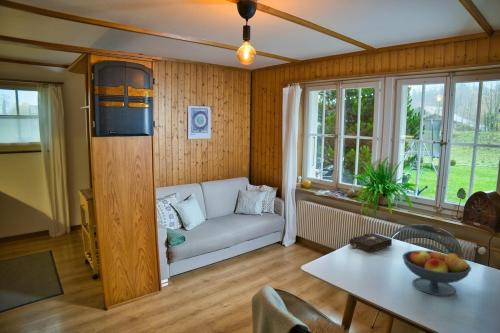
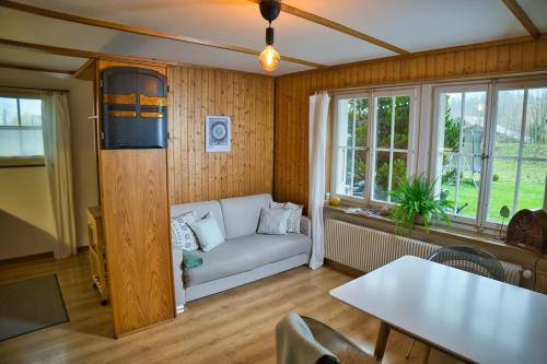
- fruit bowl (434, 269)
- book (368, 242)
